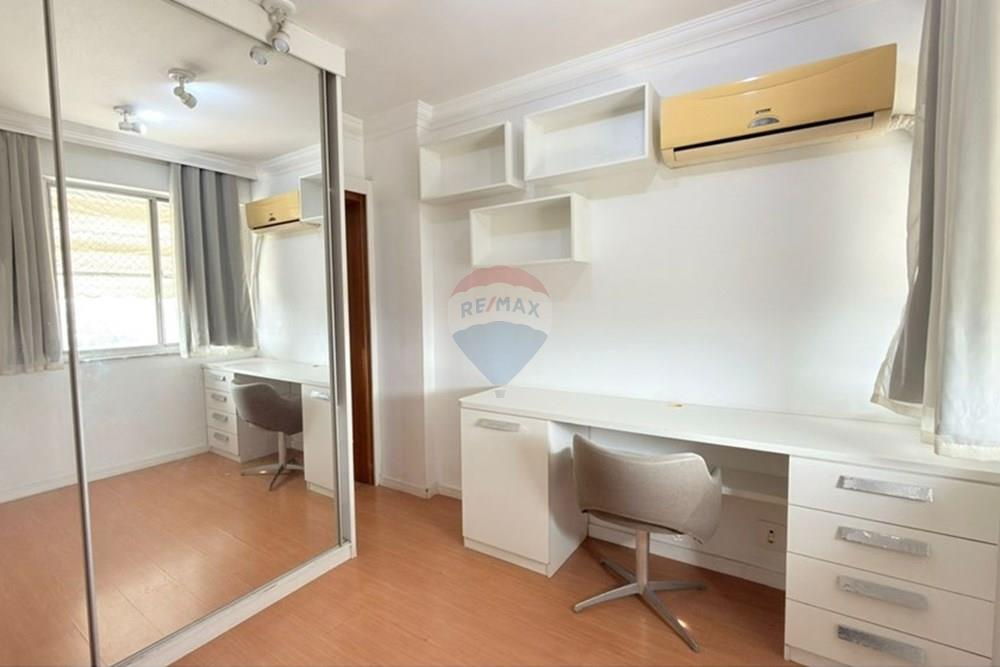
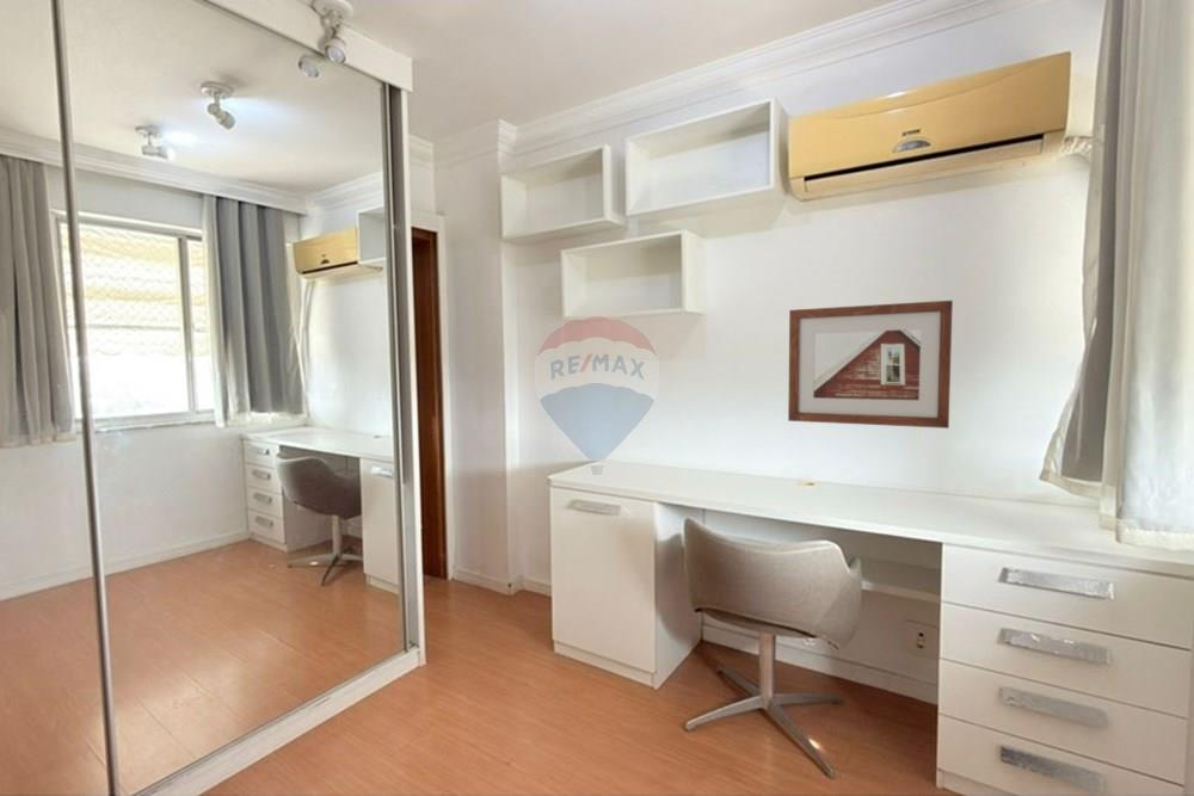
+ picture frame (863, 365)
